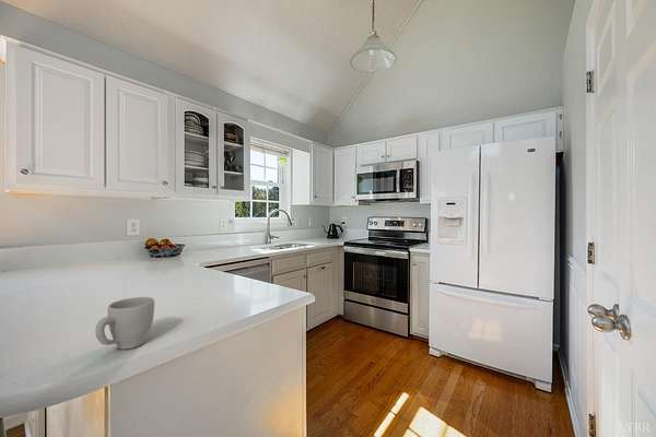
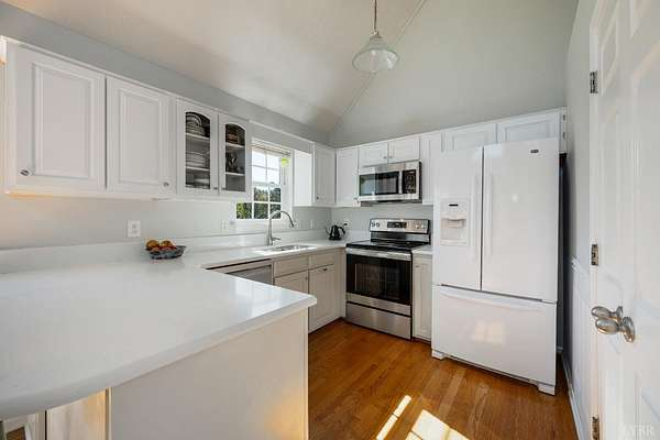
- mug (125, 326)
